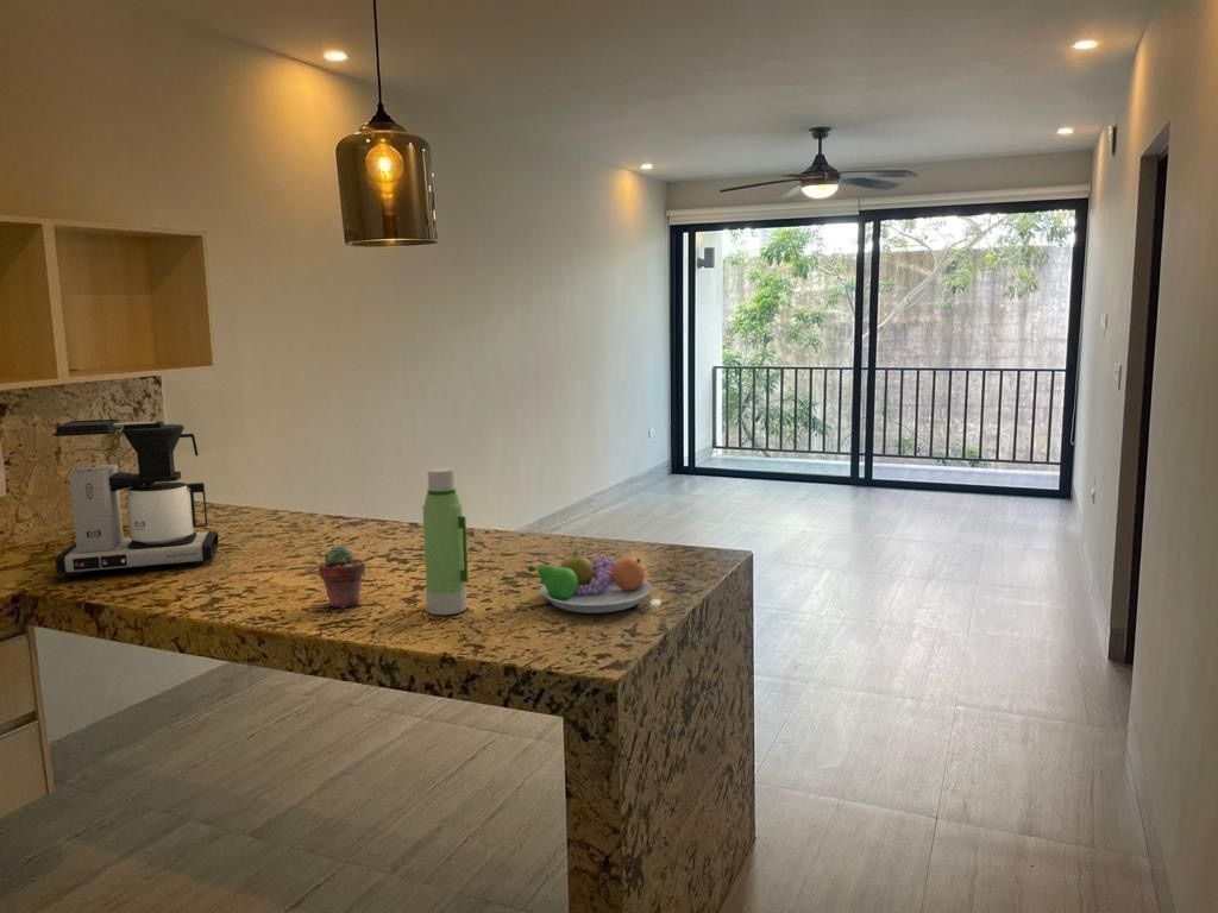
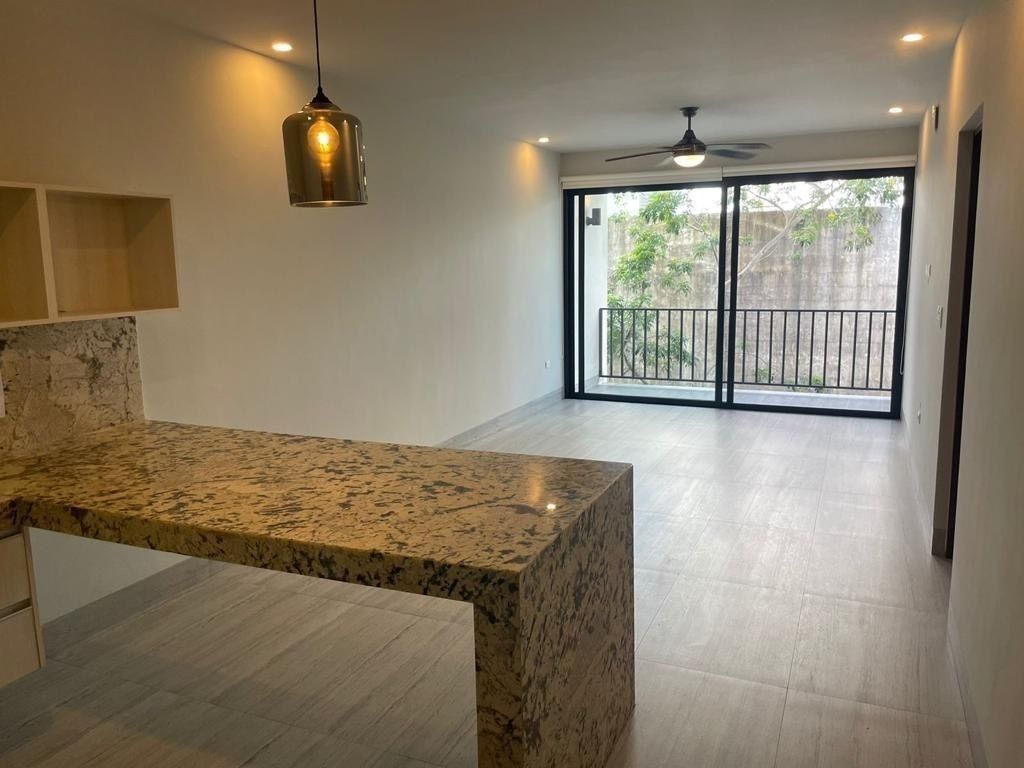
- water bottle (444, 540)
- fruit bowl (591, 577)
- potted succulent (341, 574)
- coffee maker (136, 492)
